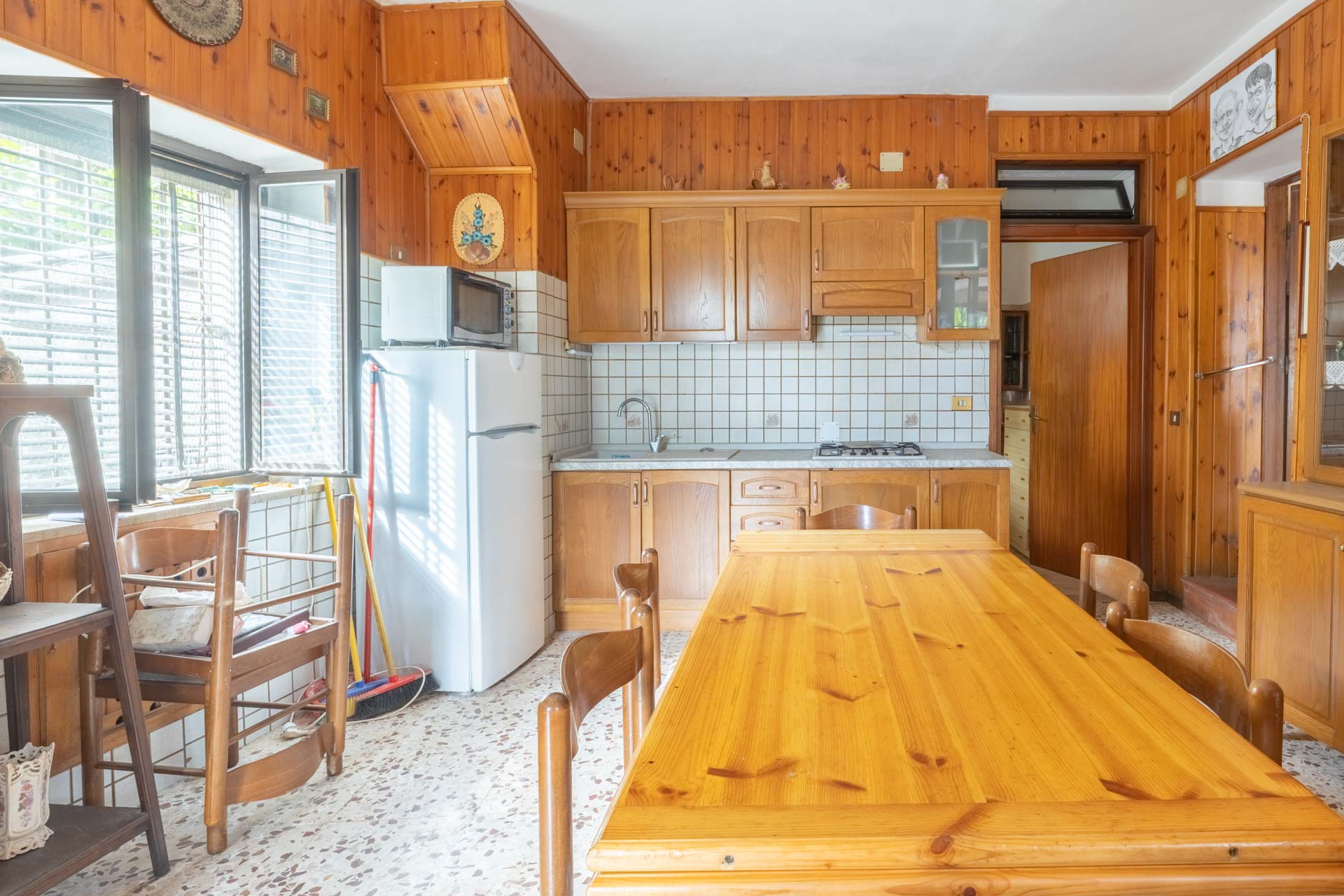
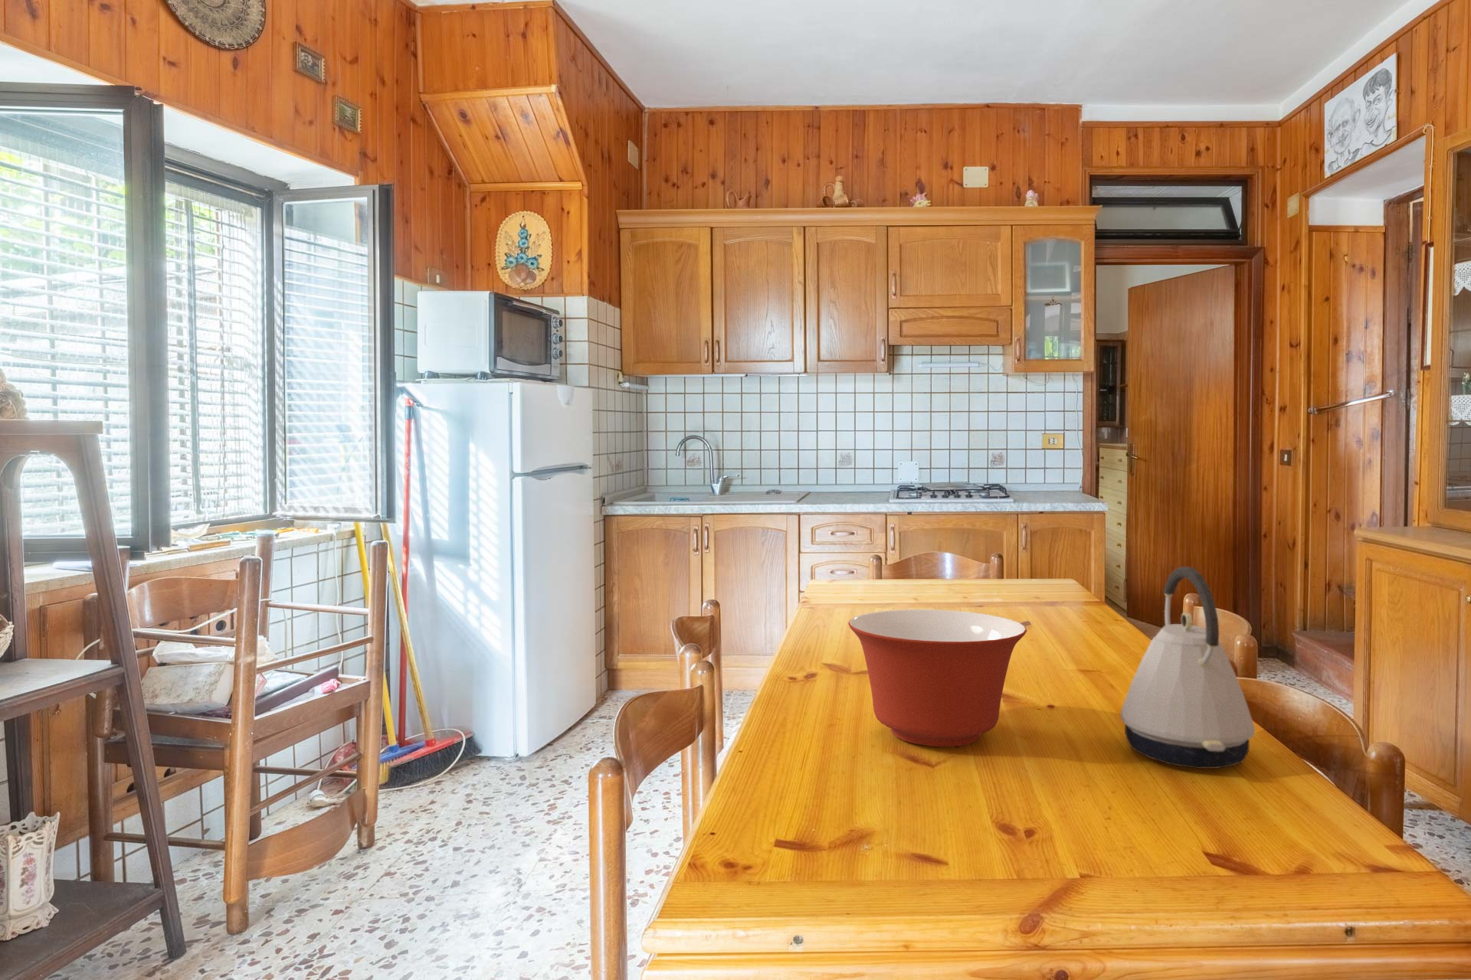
+ mixing bowl (935, 678)
+ kettle (1184, 660)
